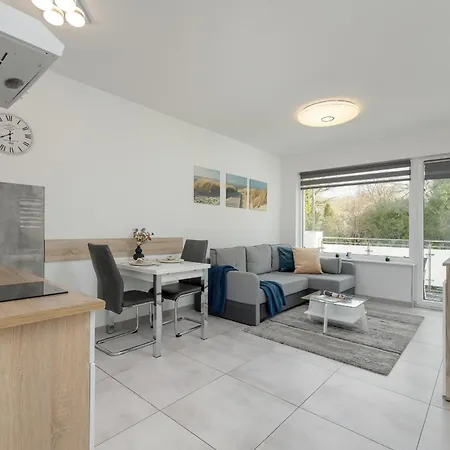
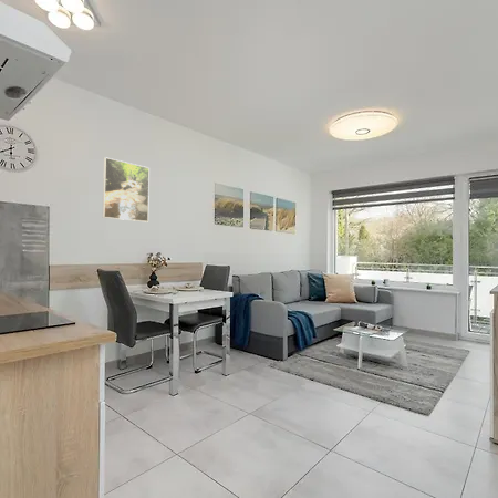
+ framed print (126, 190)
